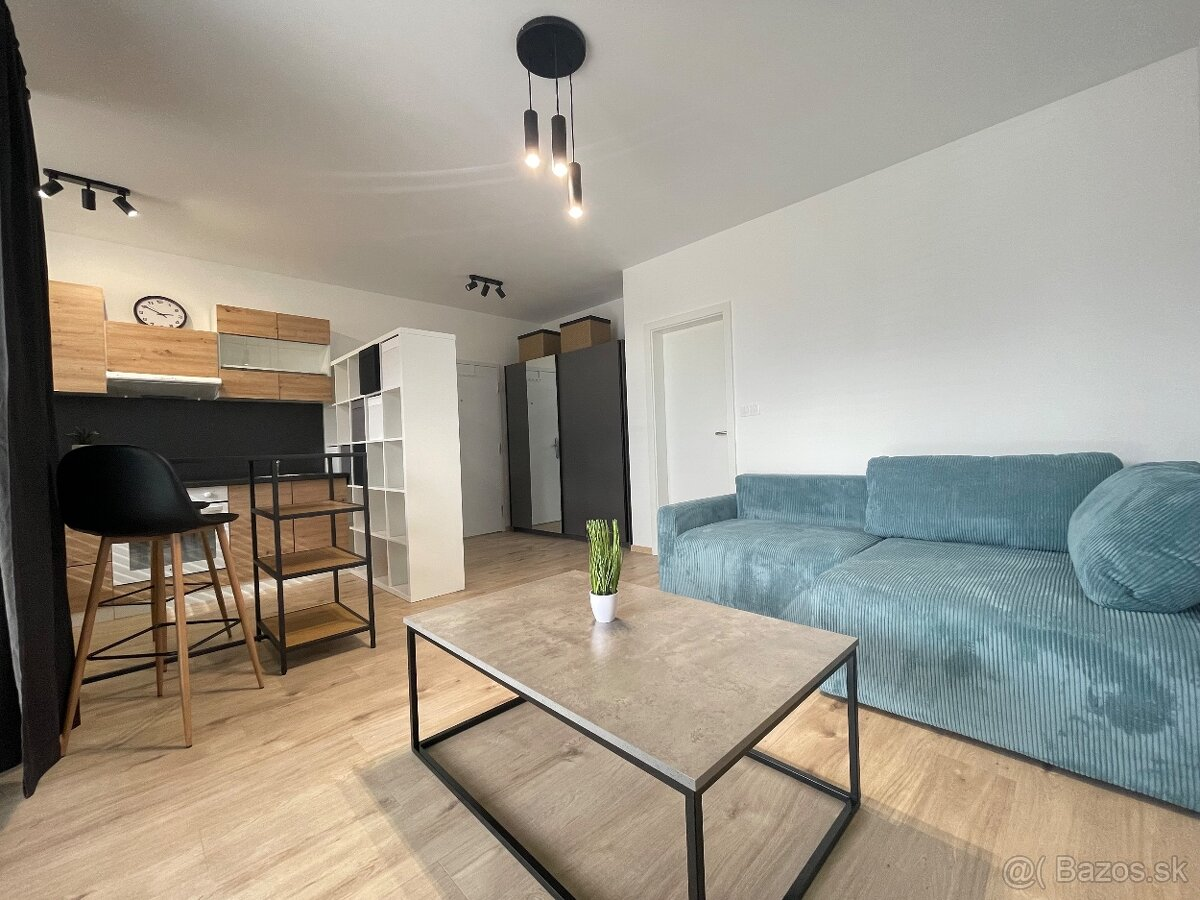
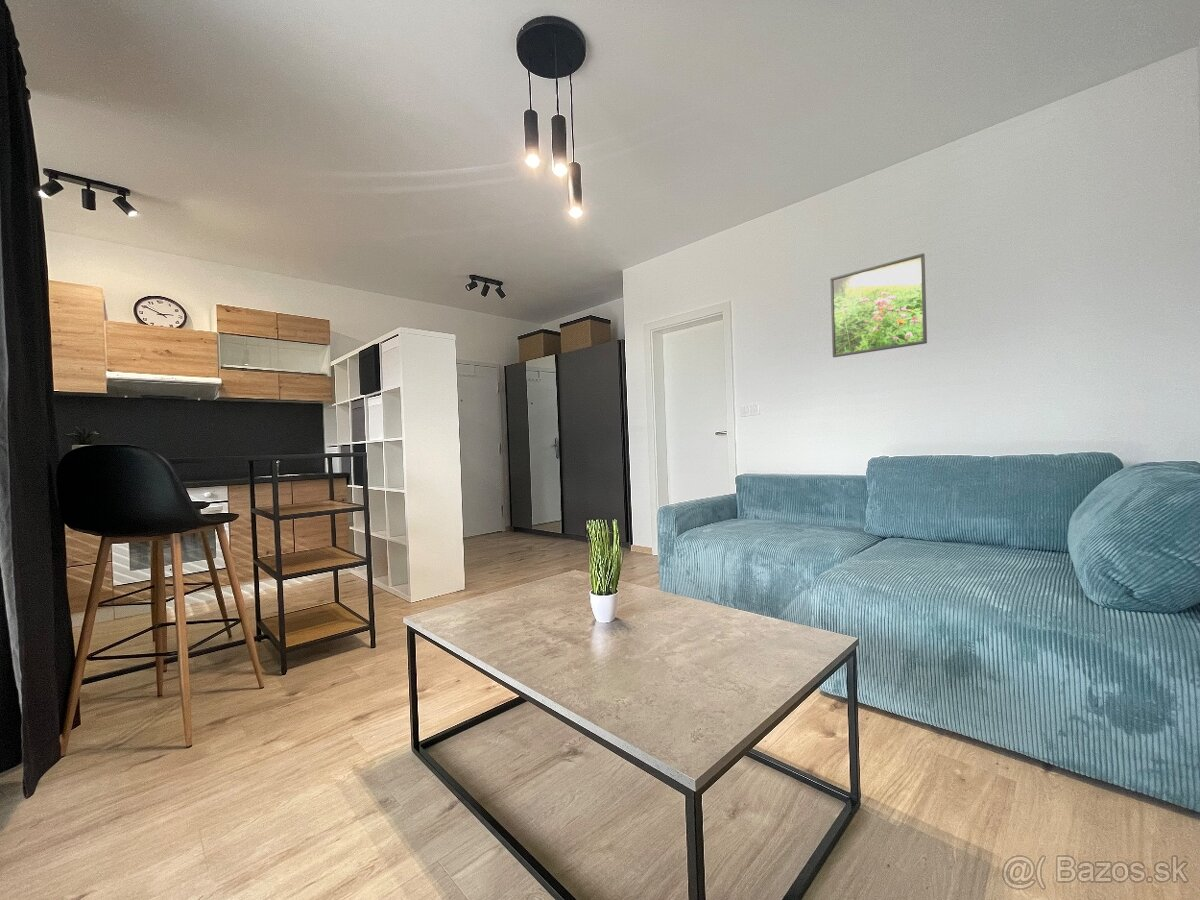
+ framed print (875, 308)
